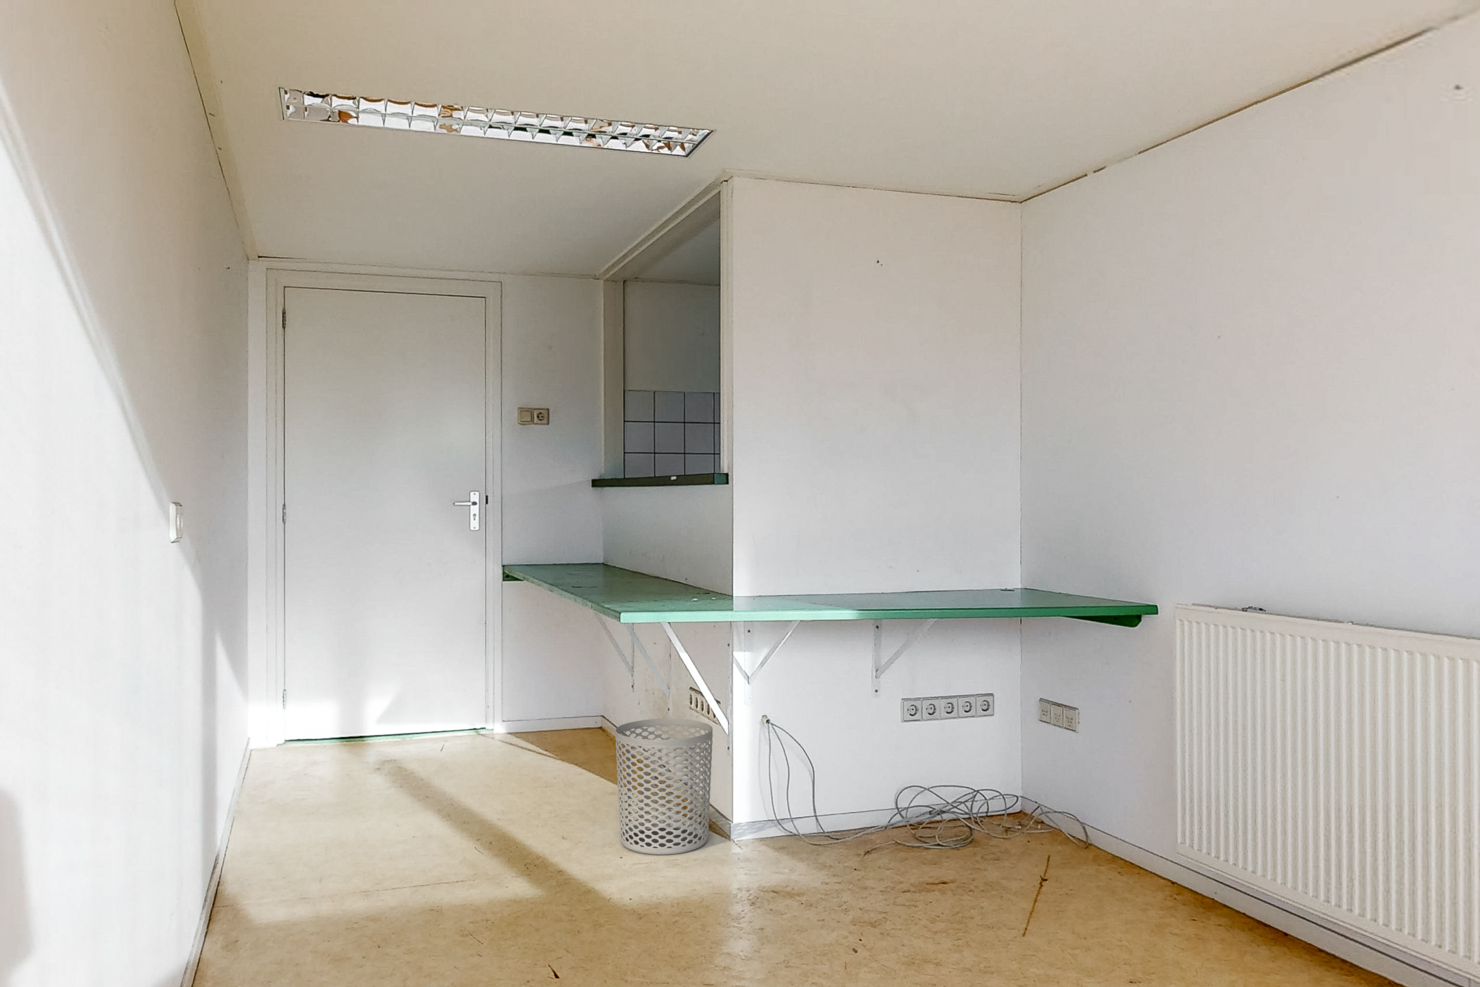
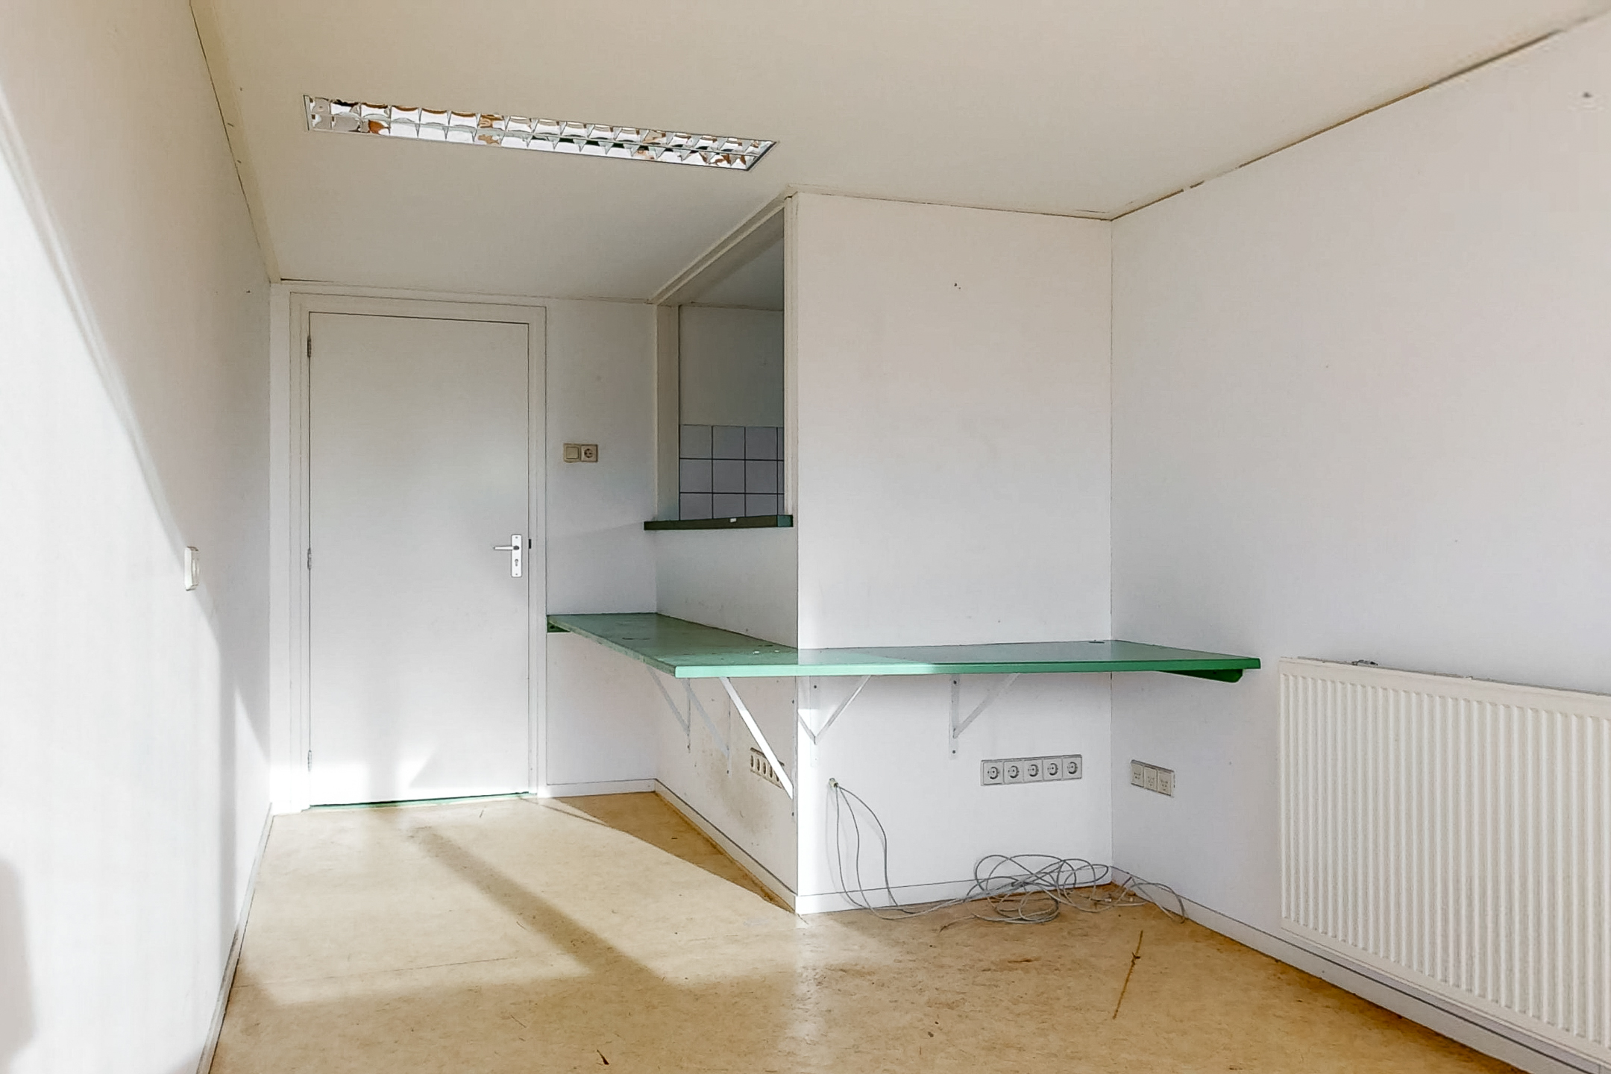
- waste bin (664, 784)
